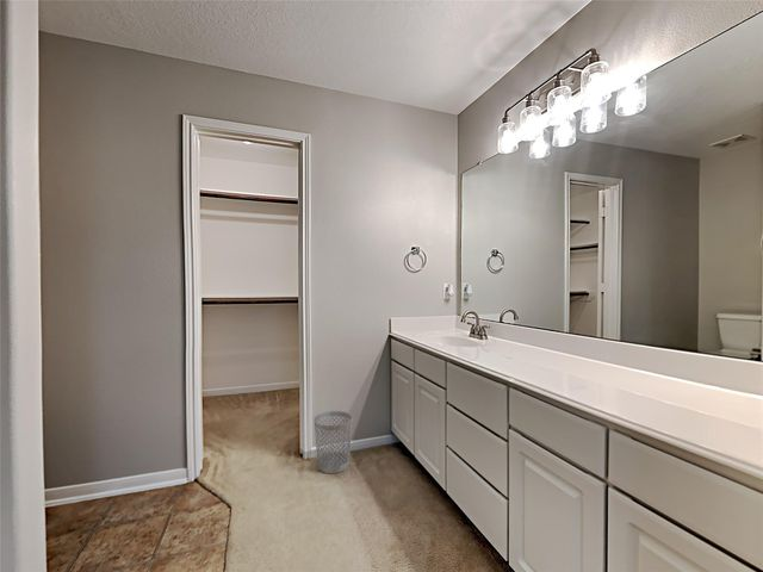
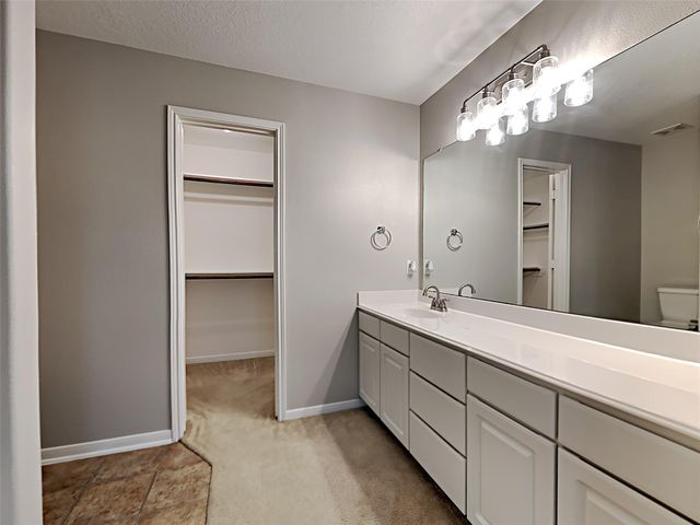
- wastebasket (333, 441)
